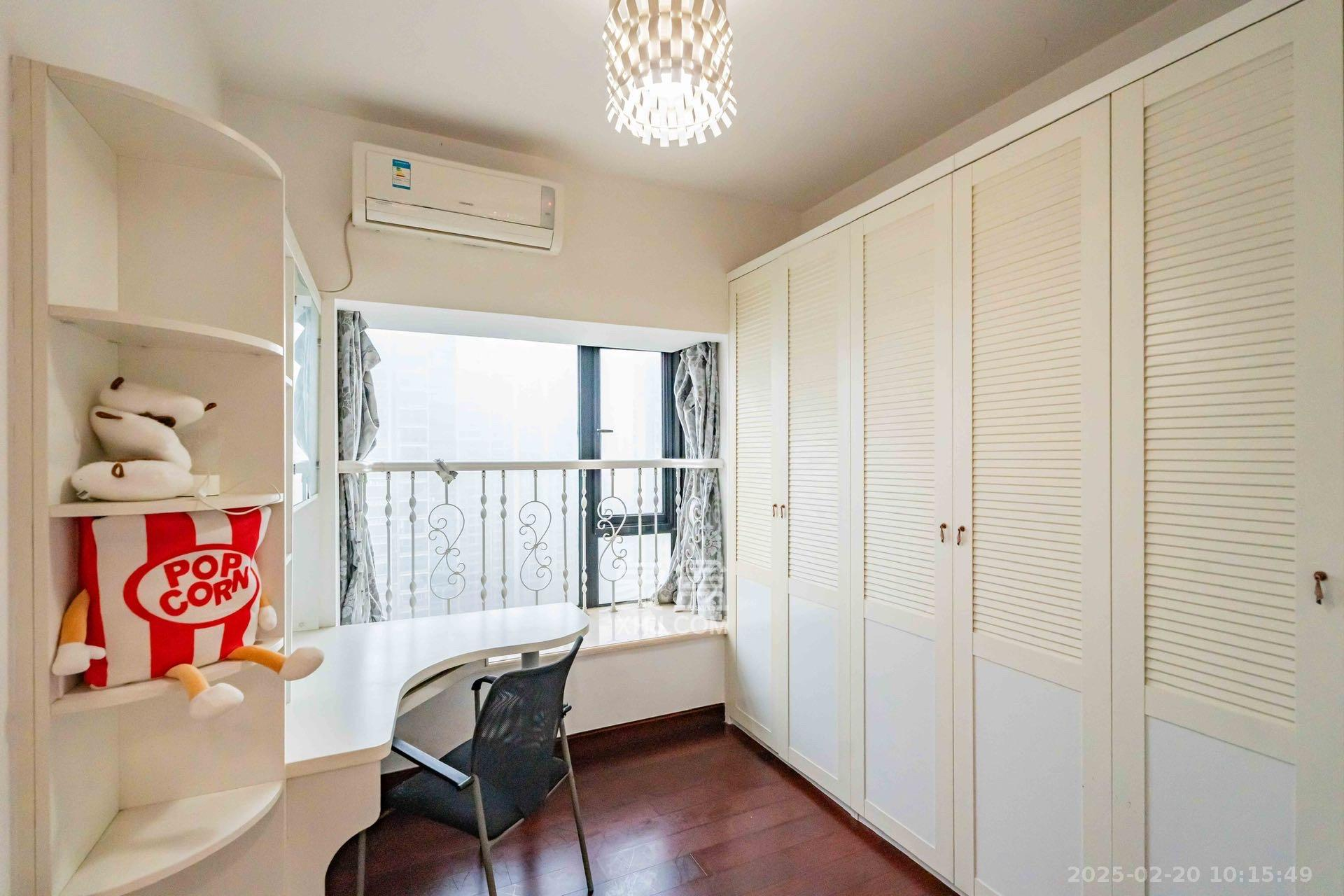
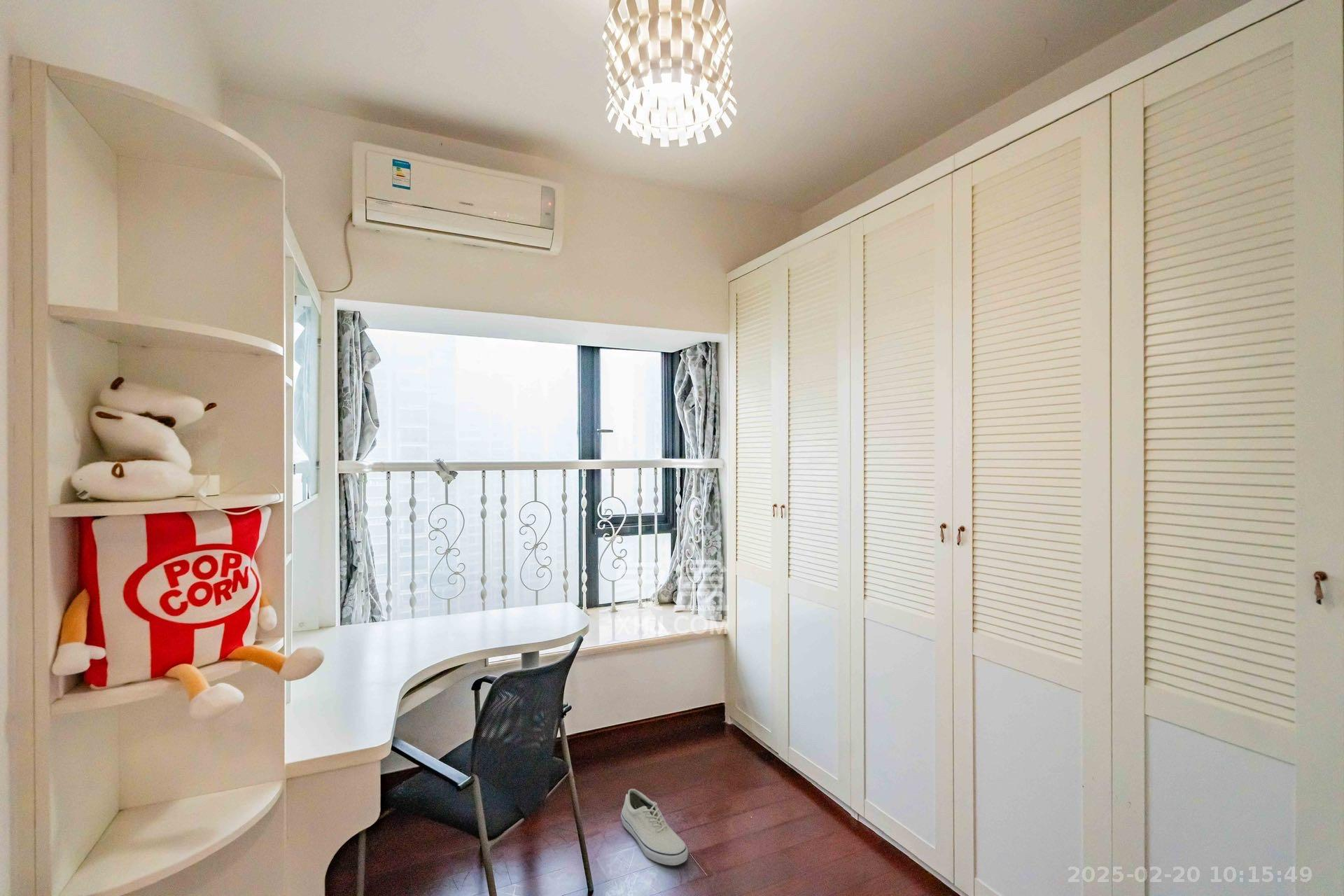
+ shoe (652, 824)
